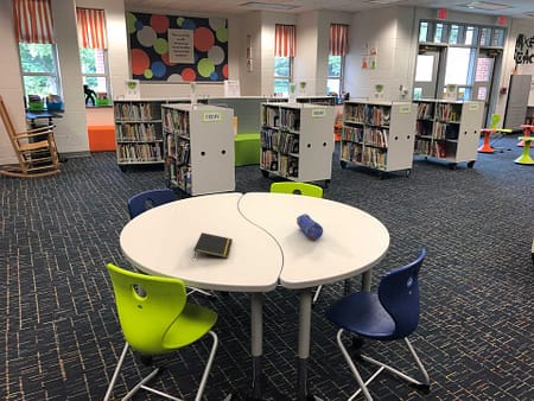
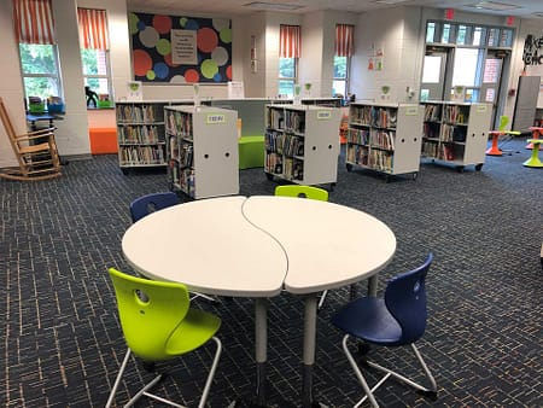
- notepad (214, 244)
- pencil case (309, 225)
